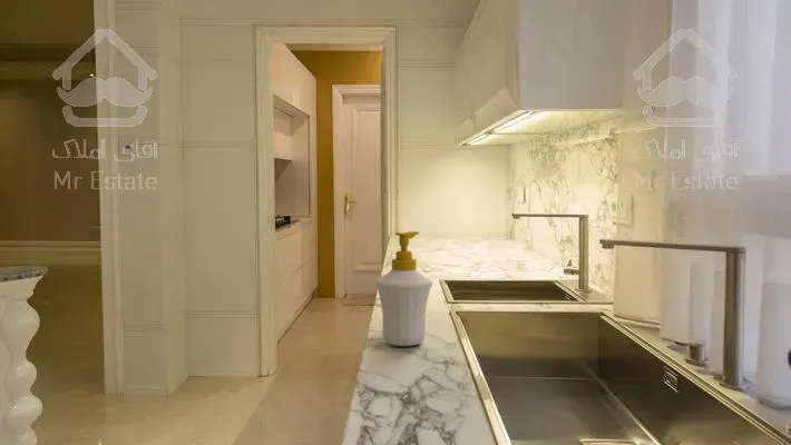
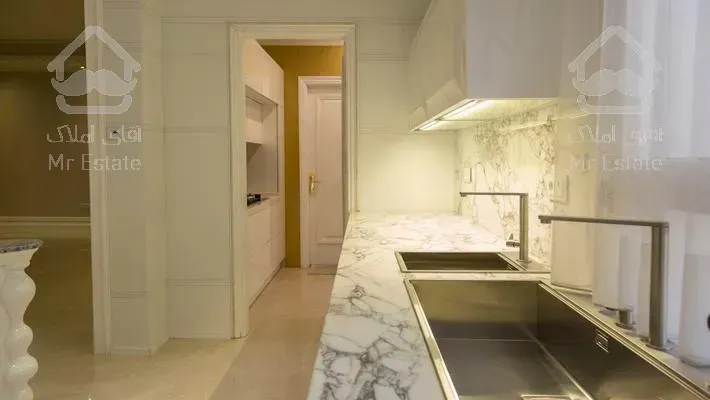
- soap bottle (403, 287)
